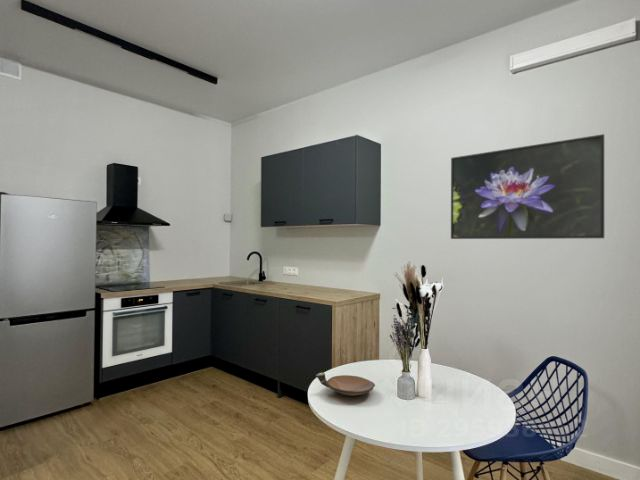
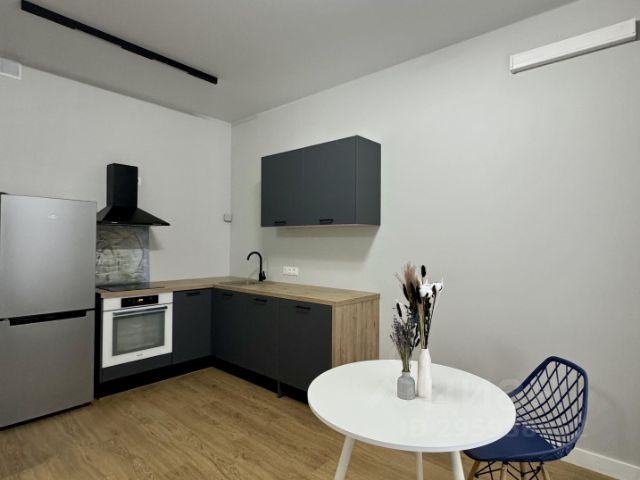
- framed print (518, 193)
- bowl (345, 382)
